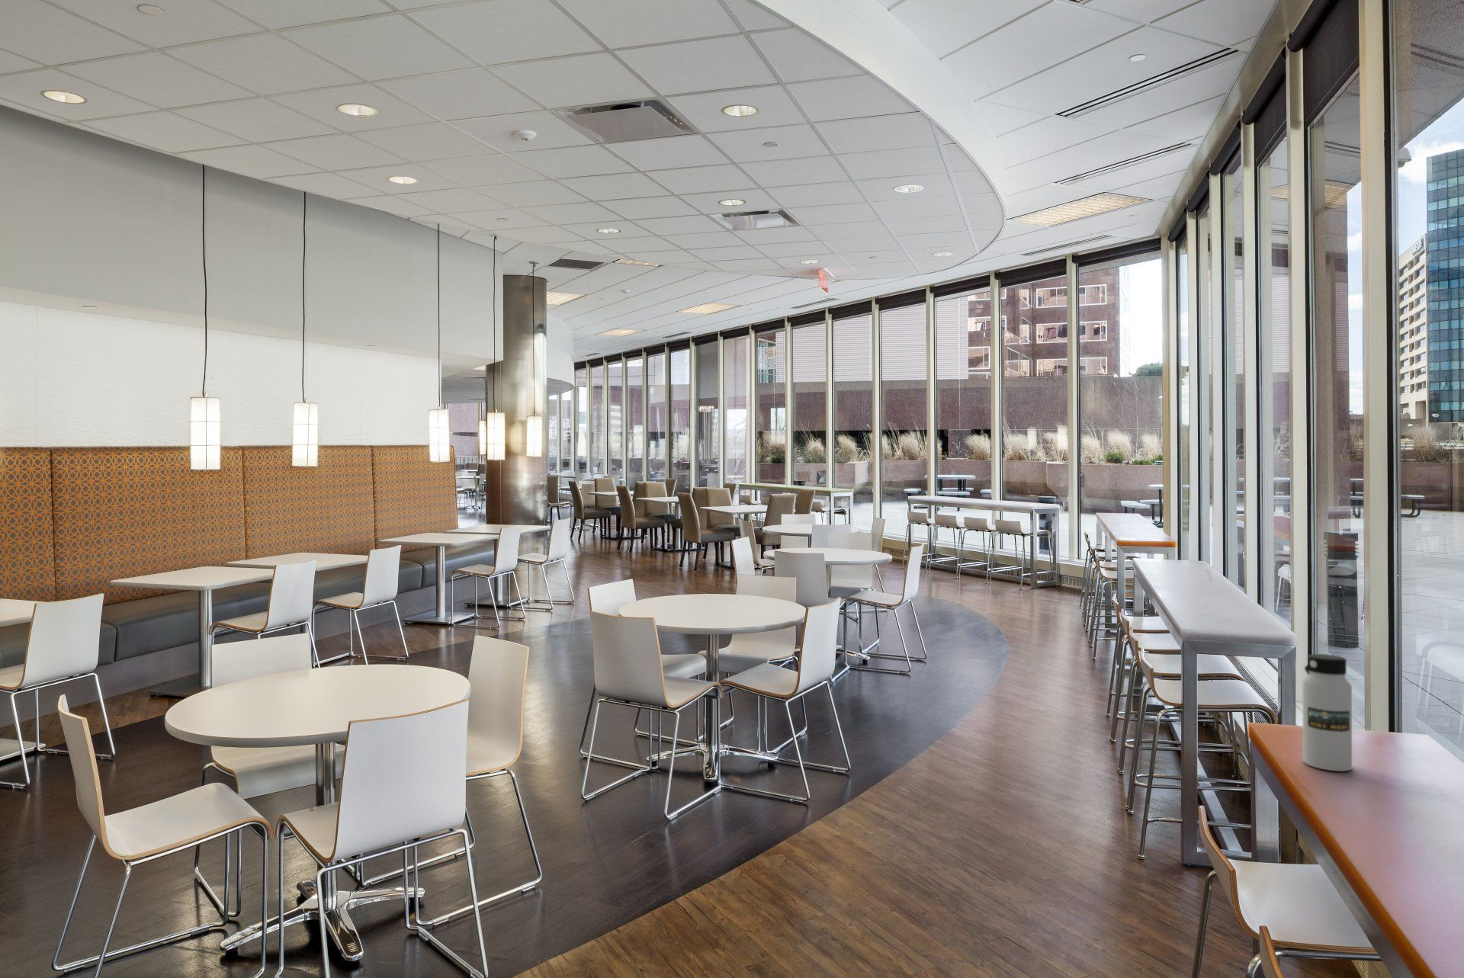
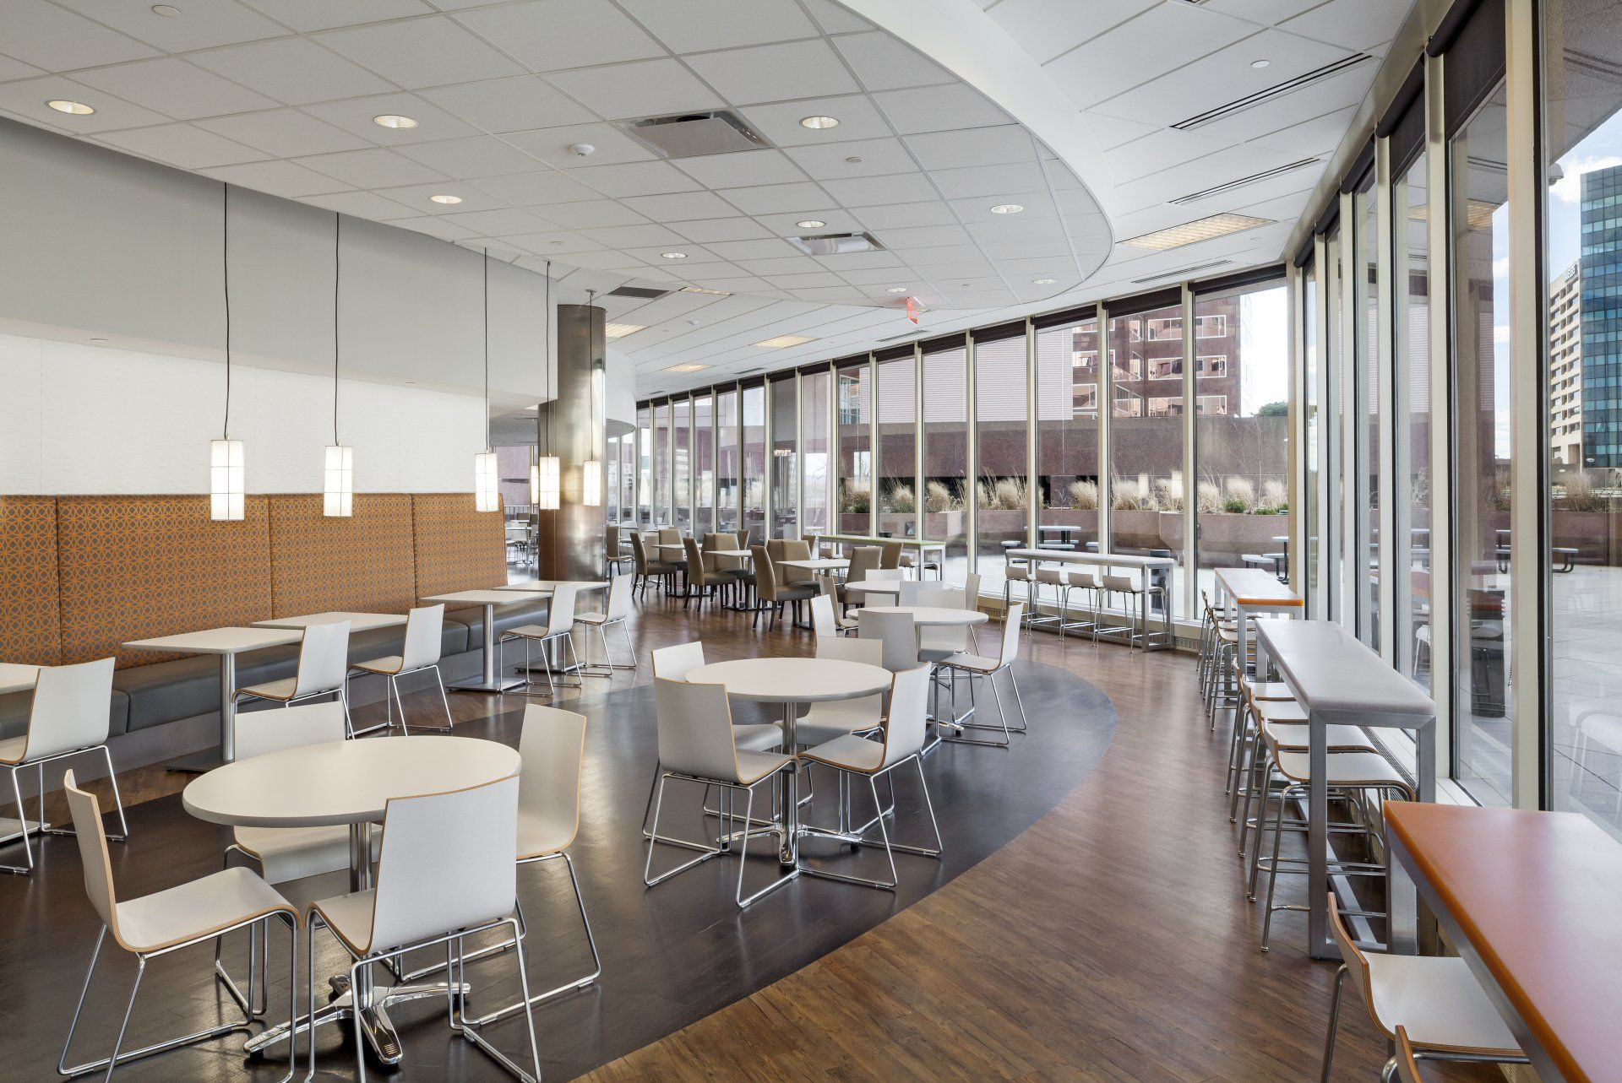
- water bottle (1326, 711)
